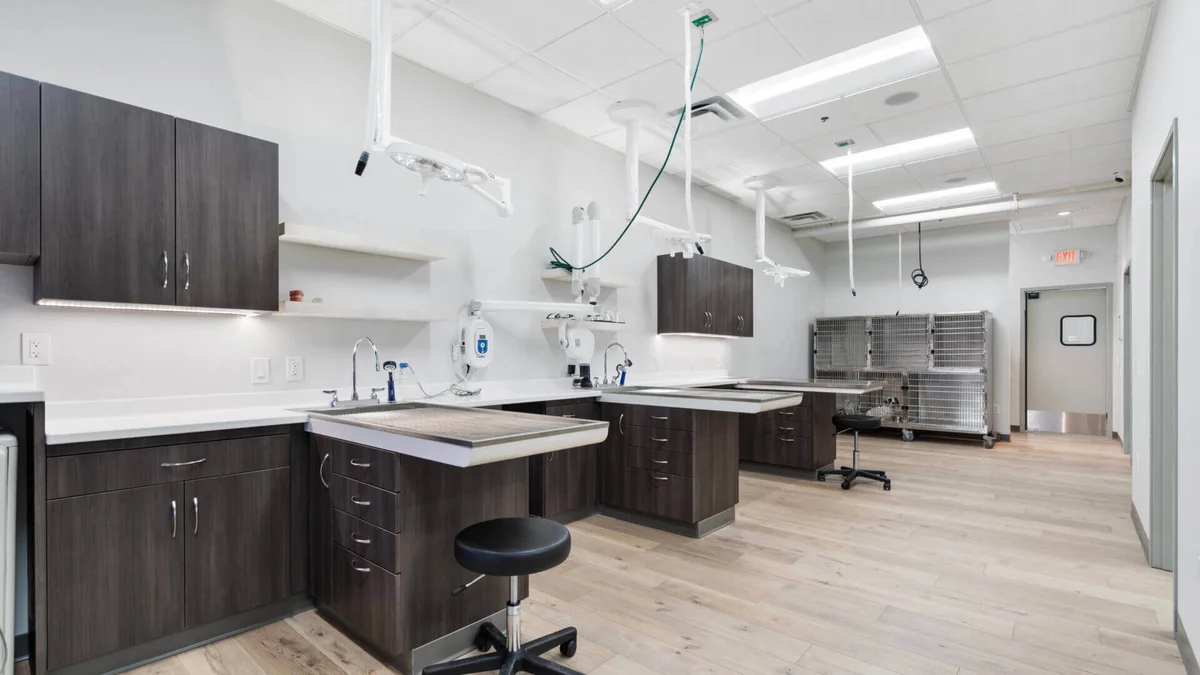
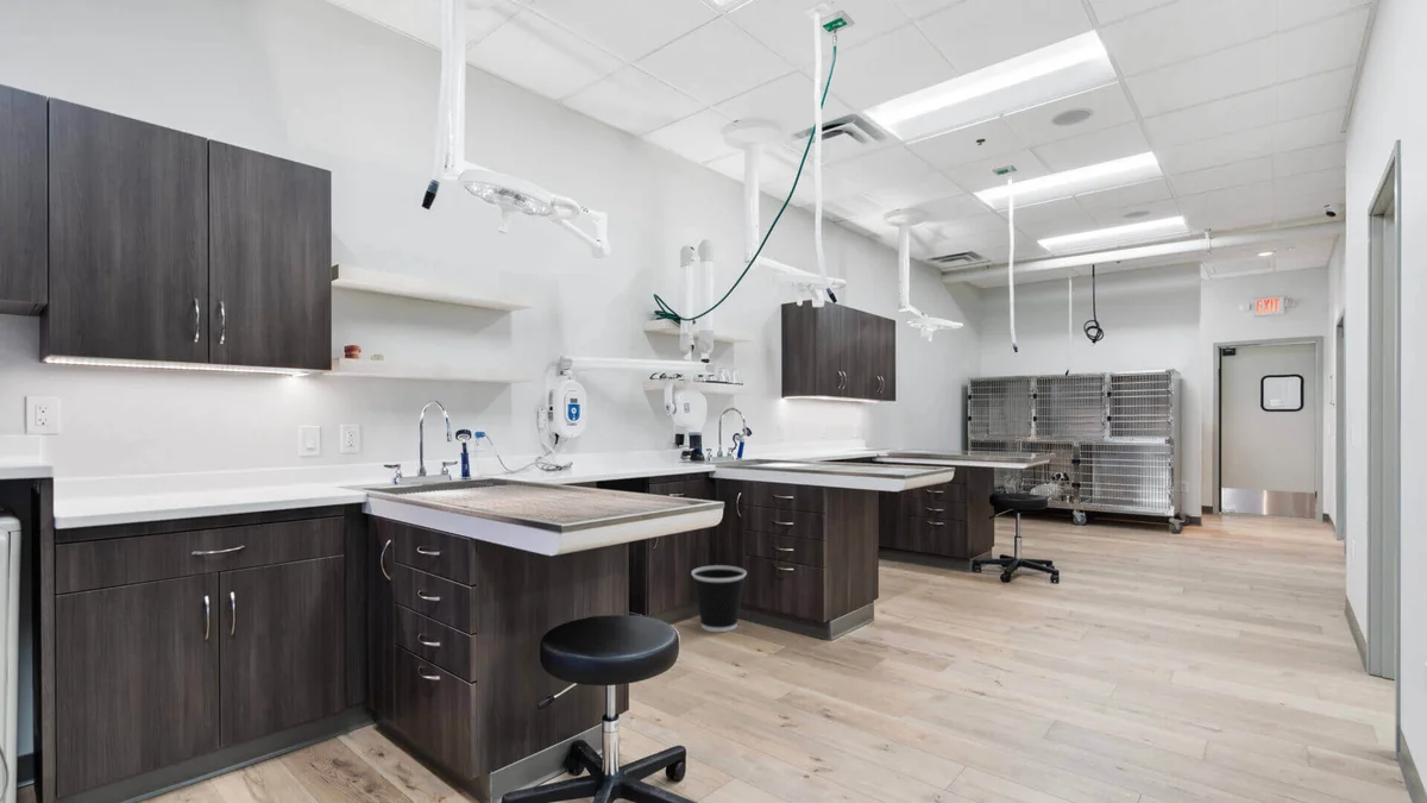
+ wastebasket (718, 598)
